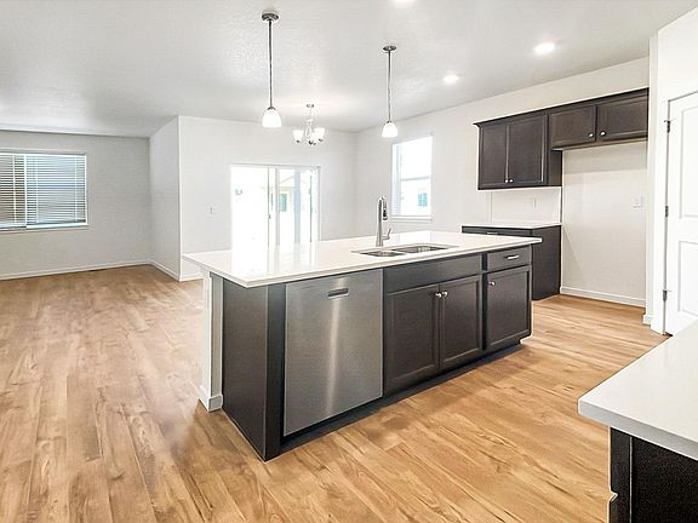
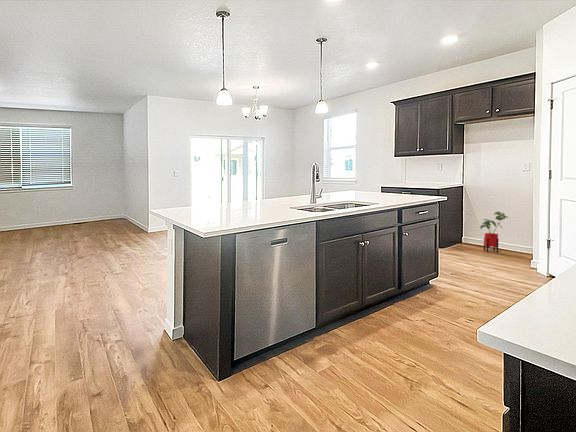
+ house plant (493, 232)
